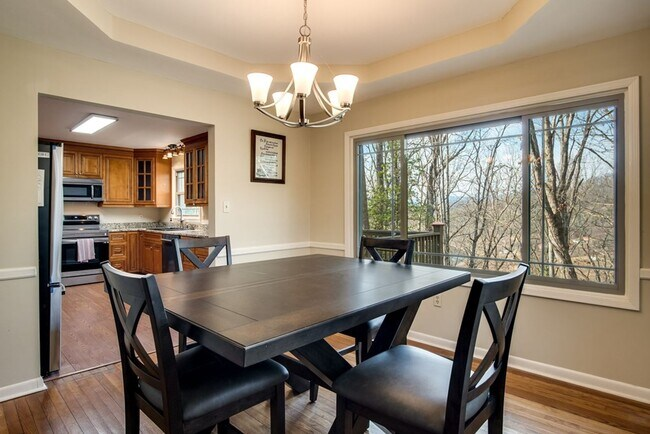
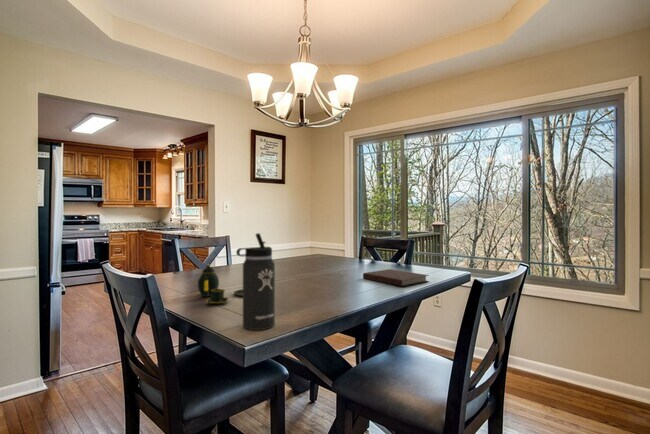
+ thermos bottle (255, 279)
+ teapot (223, 289)
+ notebook (395, 277)
